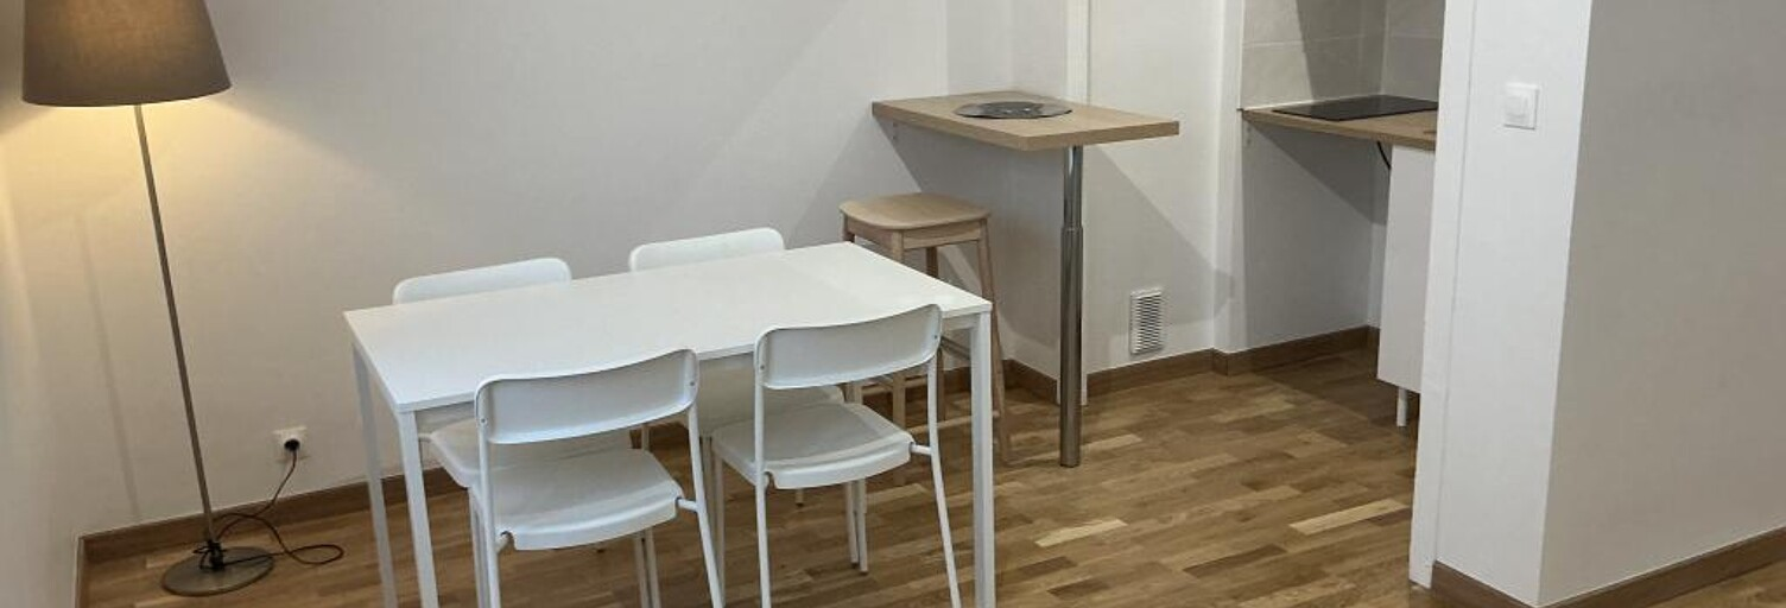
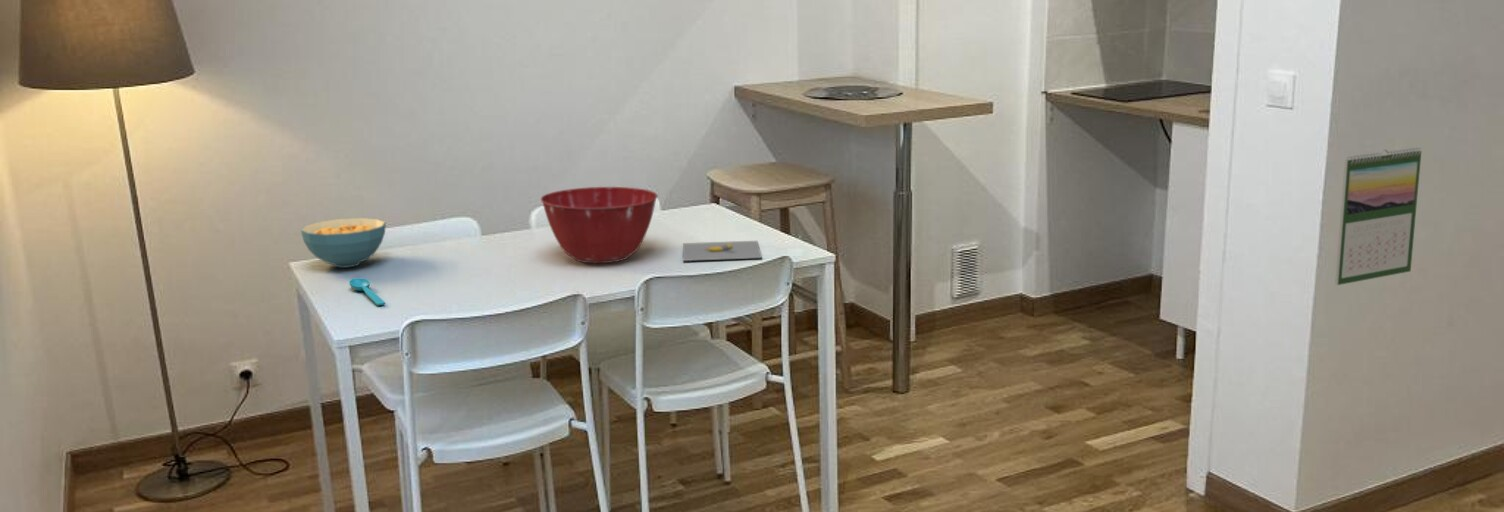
+ calendar (1378, 214)
+ mixing bowl (600, 226)
+ banana (721, 248)
+ cereal bowl (345, 245)
+ spoon (368, 291)
